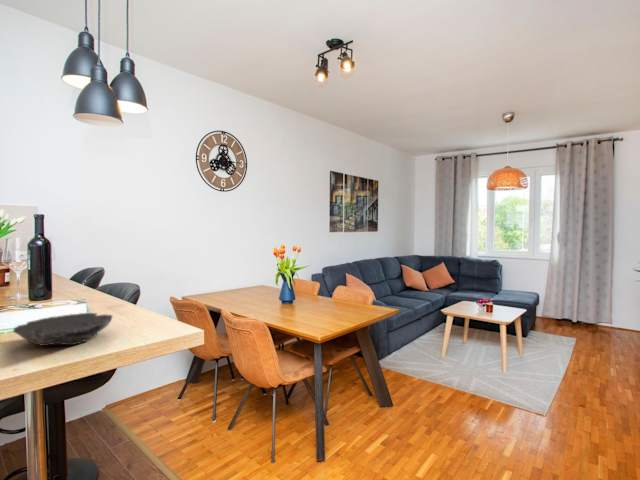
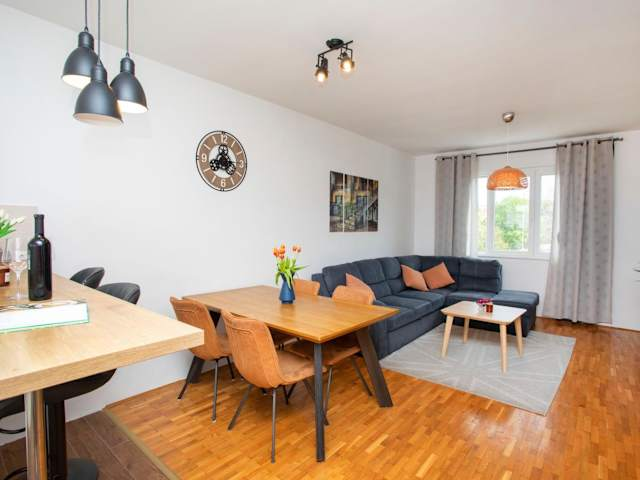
- bowl (66, 330)
